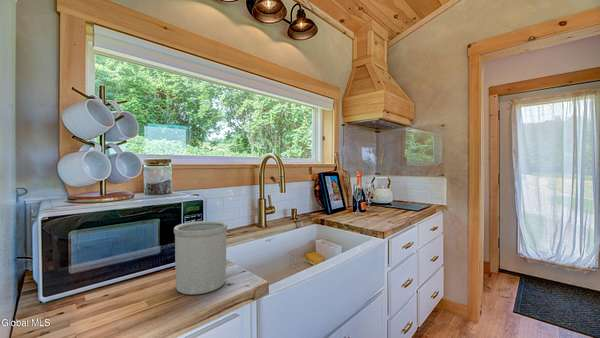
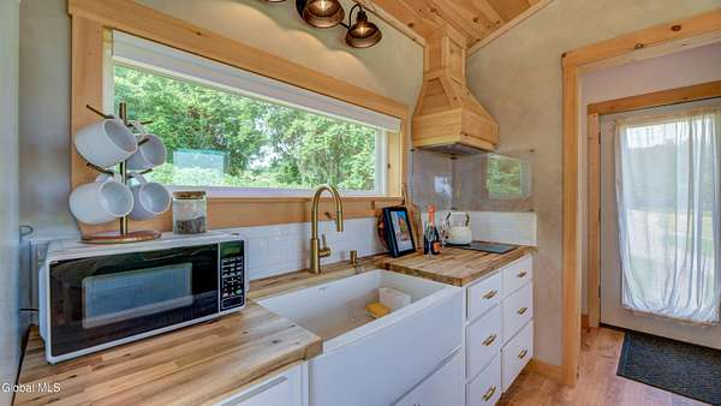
- utensil holder (201, 254)
